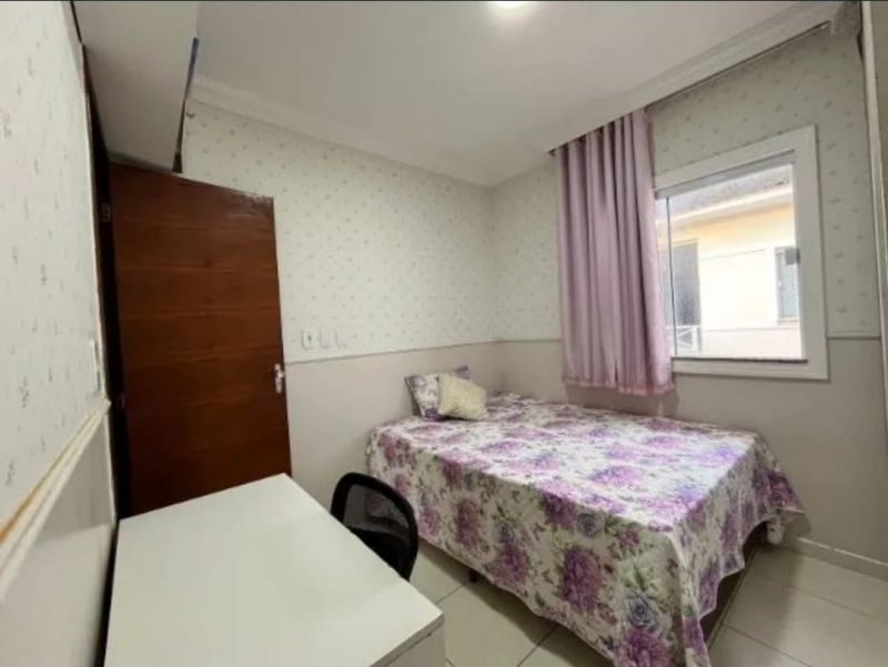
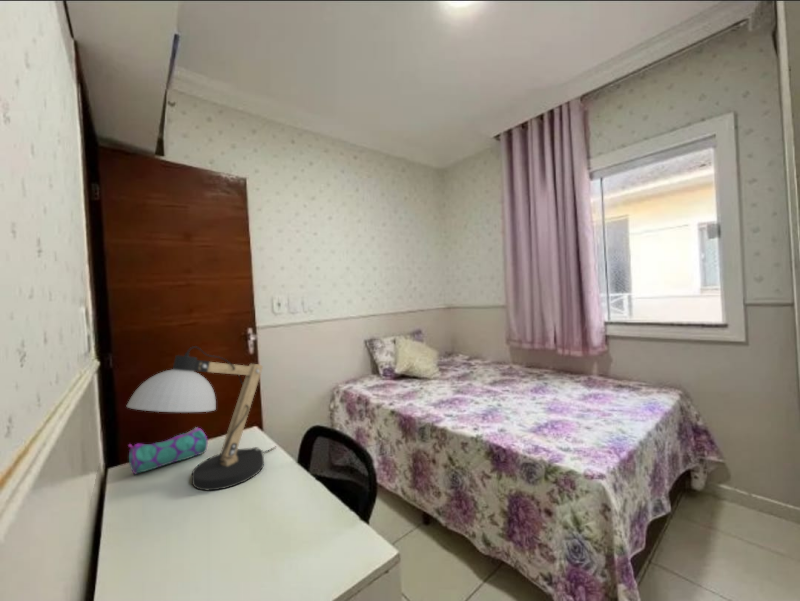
+ pencil case (169, 448)
+ desk lamp (214, 409)
